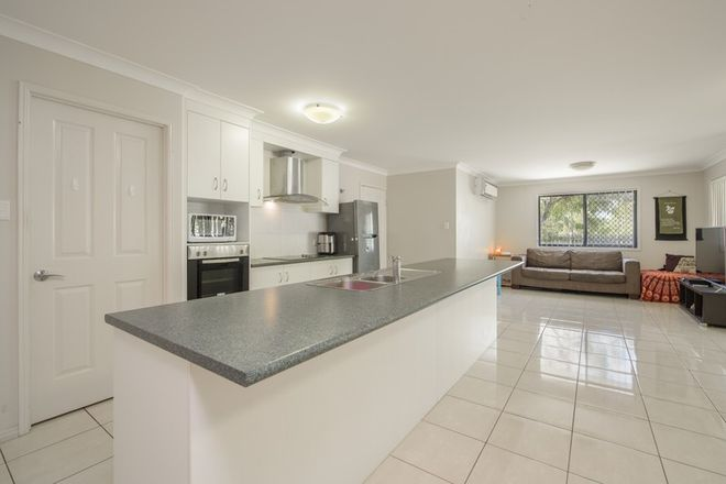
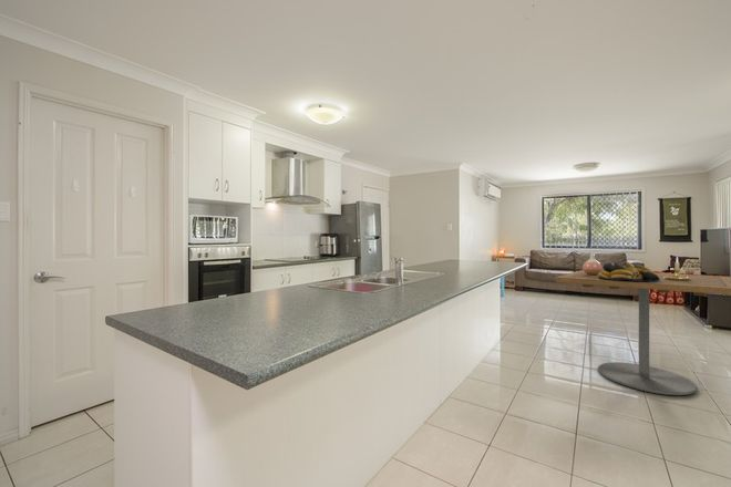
+ candle holder (677, 267)
+ vase (591, 263)
+ fruit bowl (627, 270)
+ dining table (644, 328)
